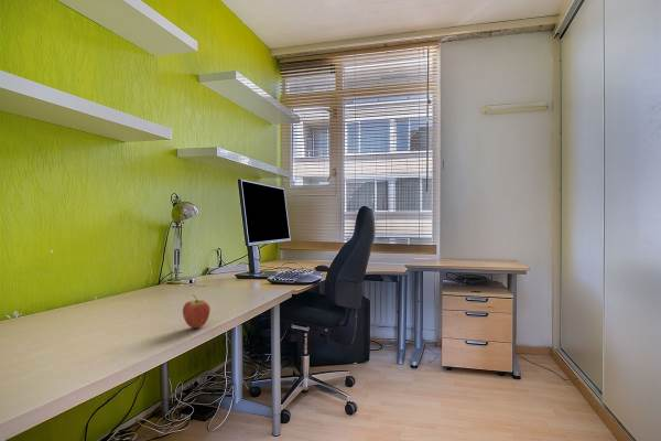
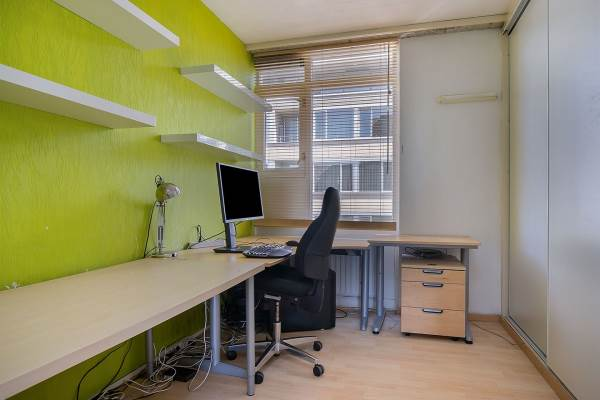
- fruit (196, 311)
